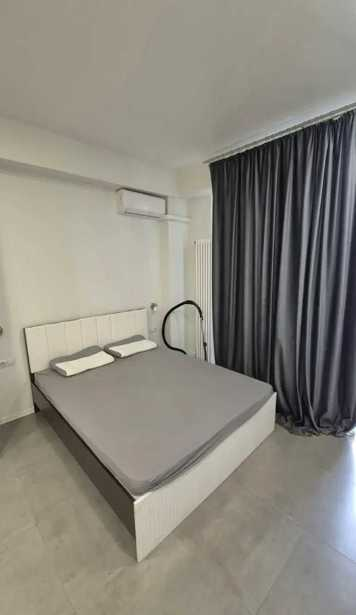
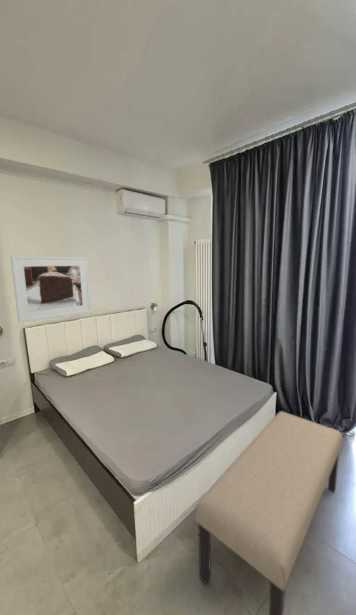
+ bench (279, 492)
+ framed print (55, 287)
